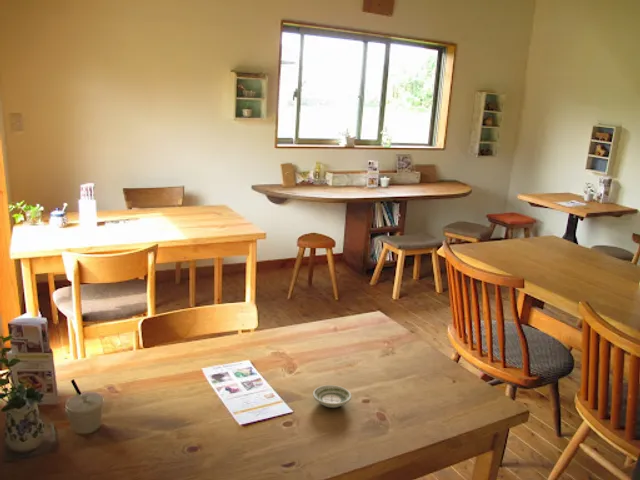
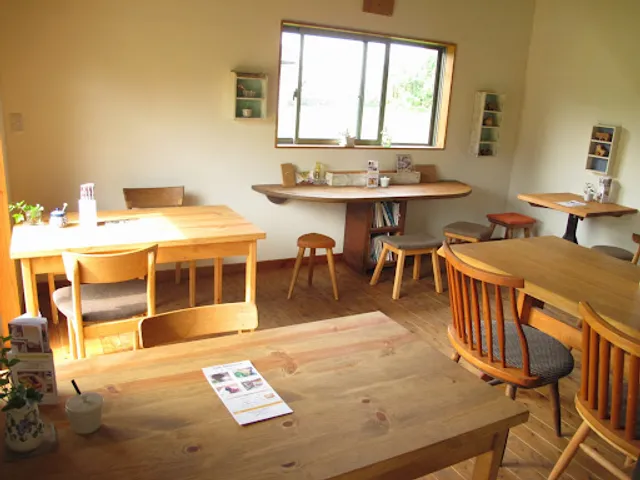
- saucer (331, 398)
